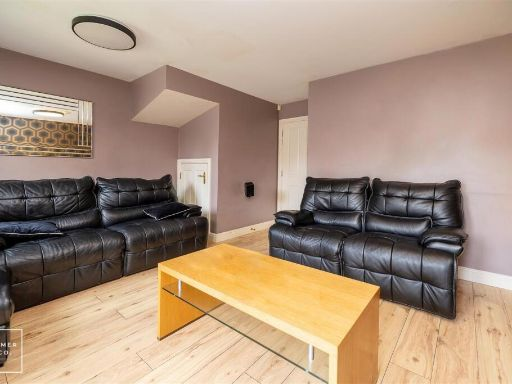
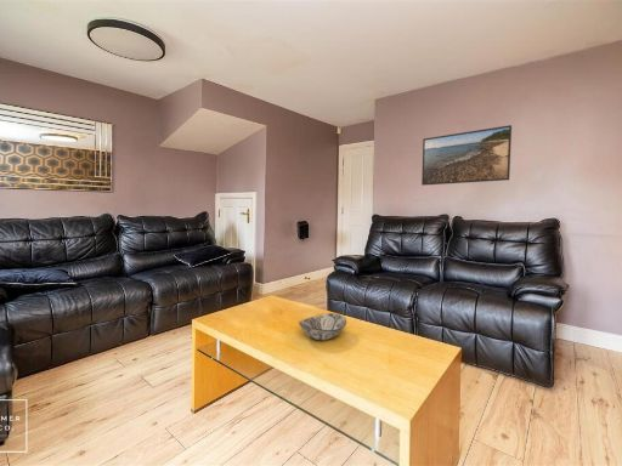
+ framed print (463, 158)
+ decorative bowl (322, 328)
